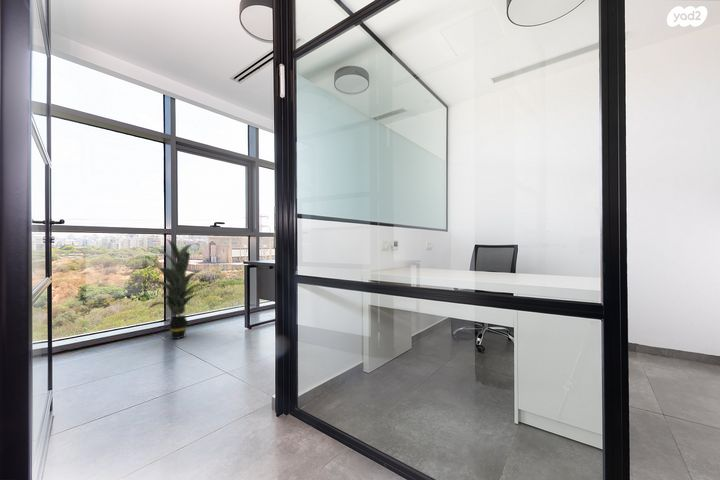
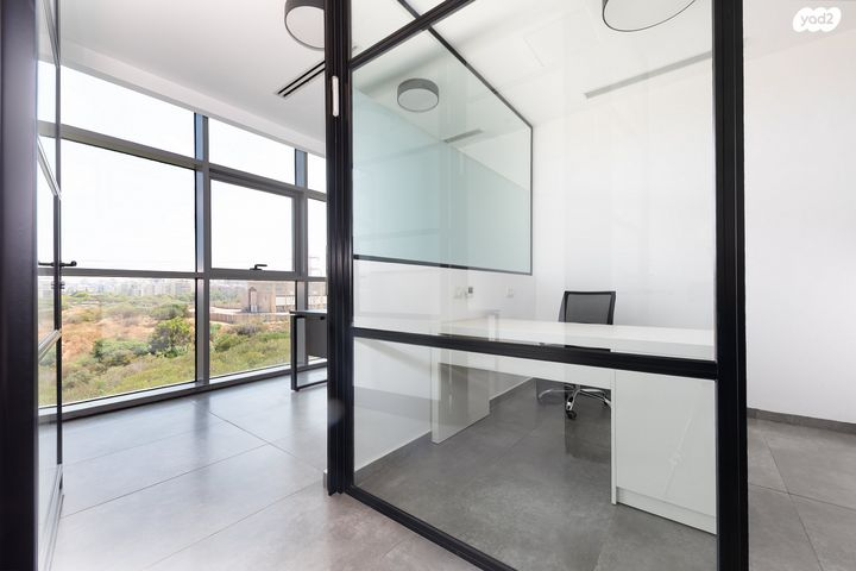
- indoor plant (173, 287)
